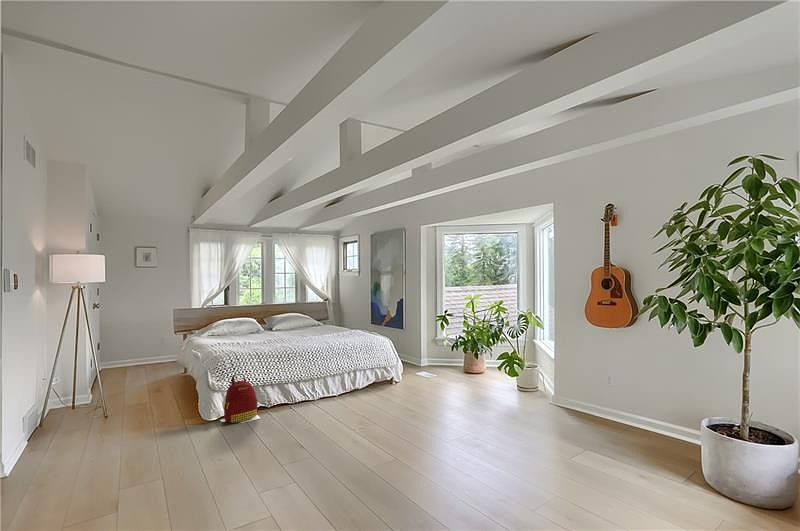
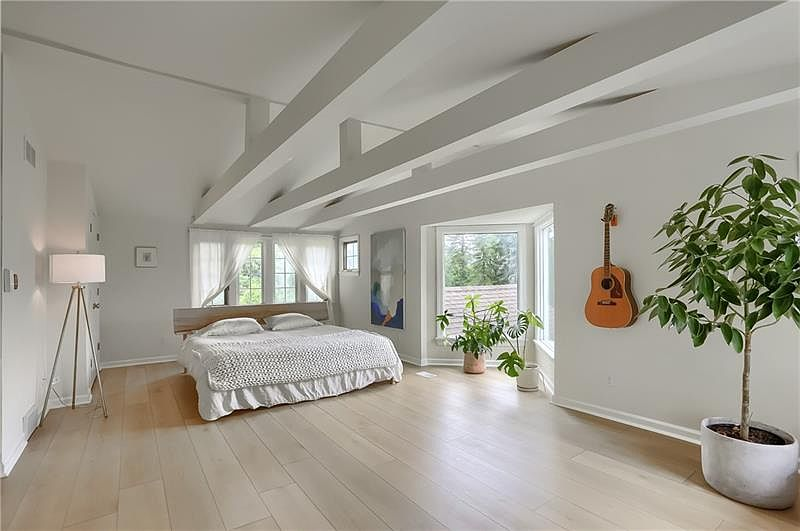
- backpack (240, 397)
